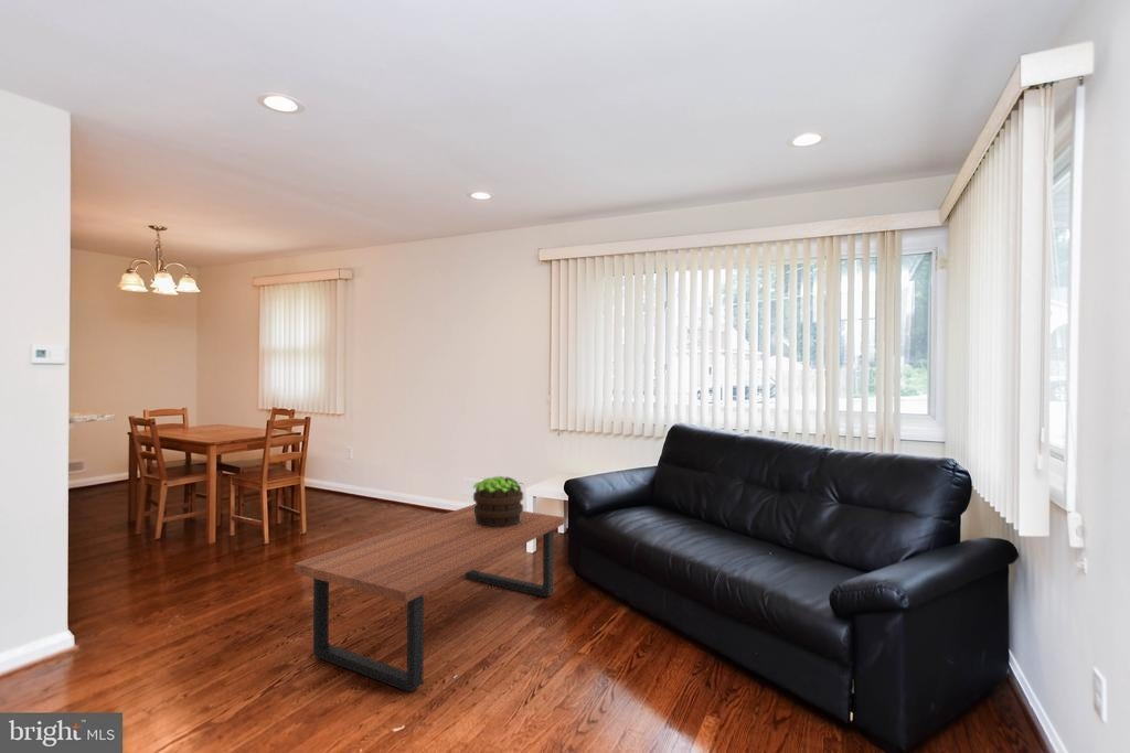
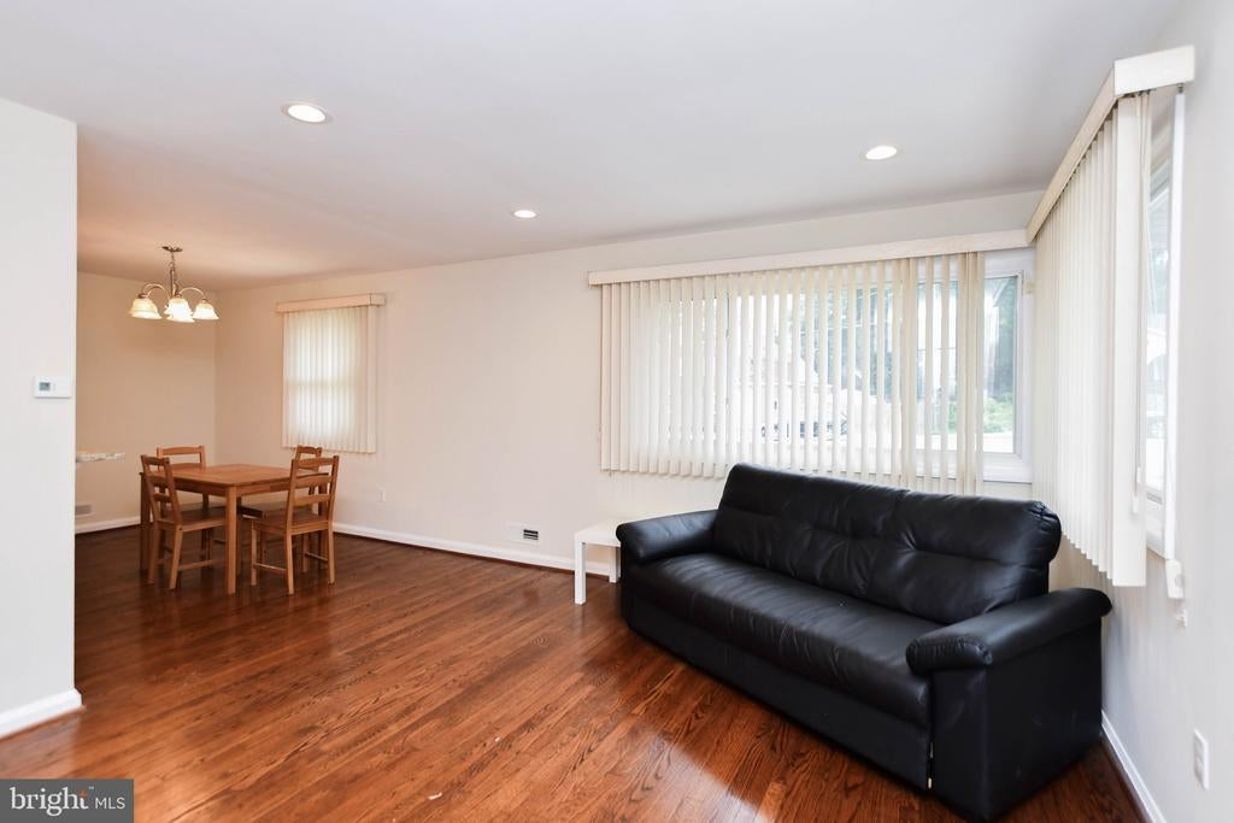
- coffee table (448, 579)
- potted plant (498, 498)
